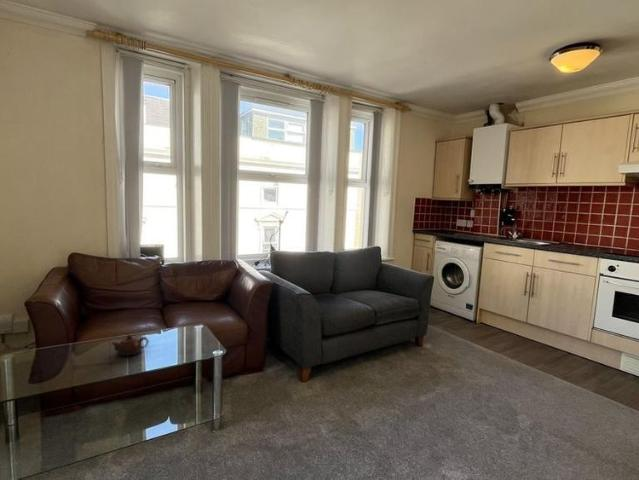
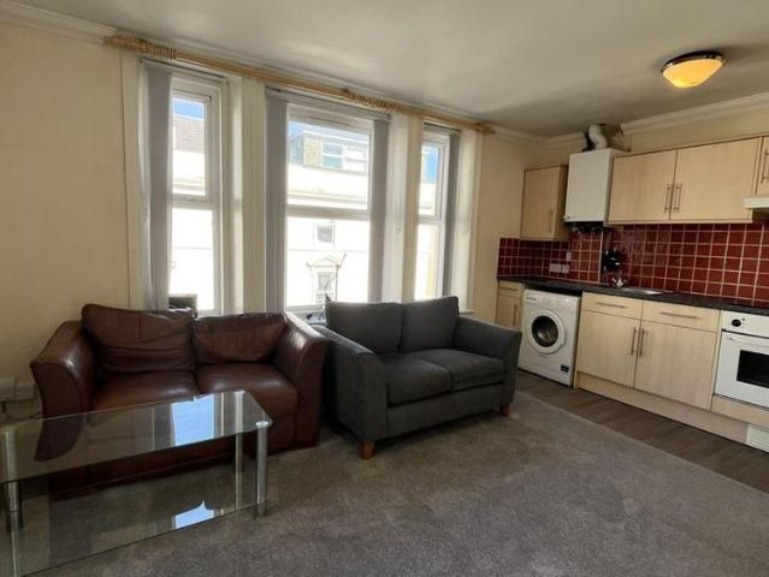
- teapot (130, 343)
